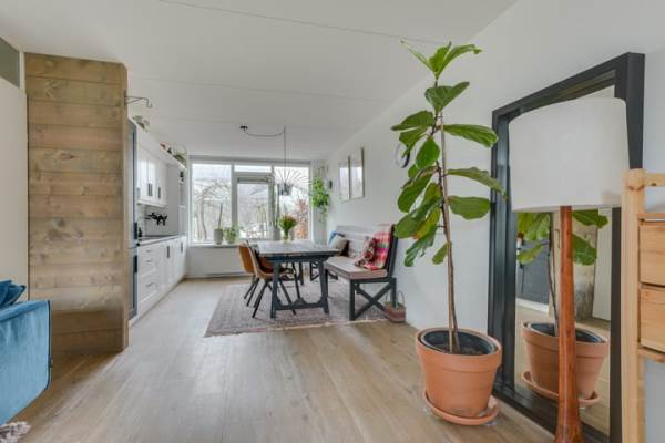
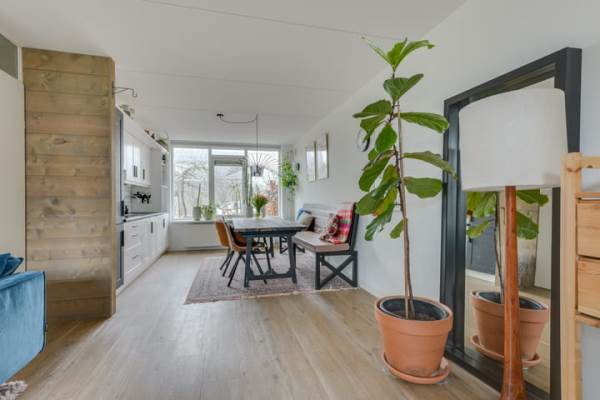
- basket (397, 305)
